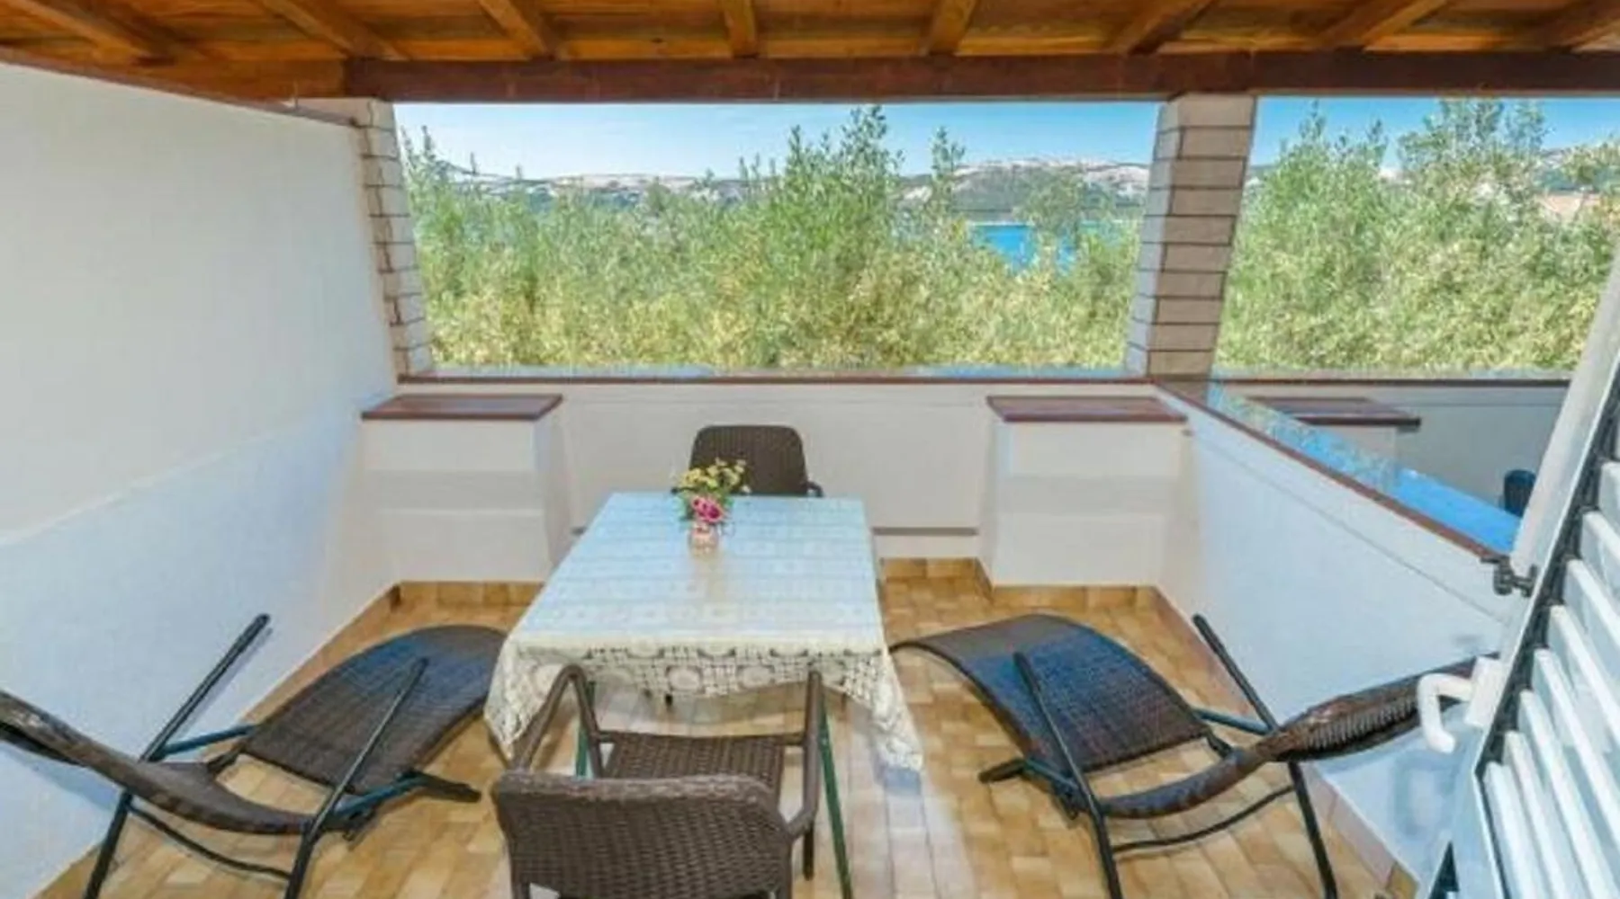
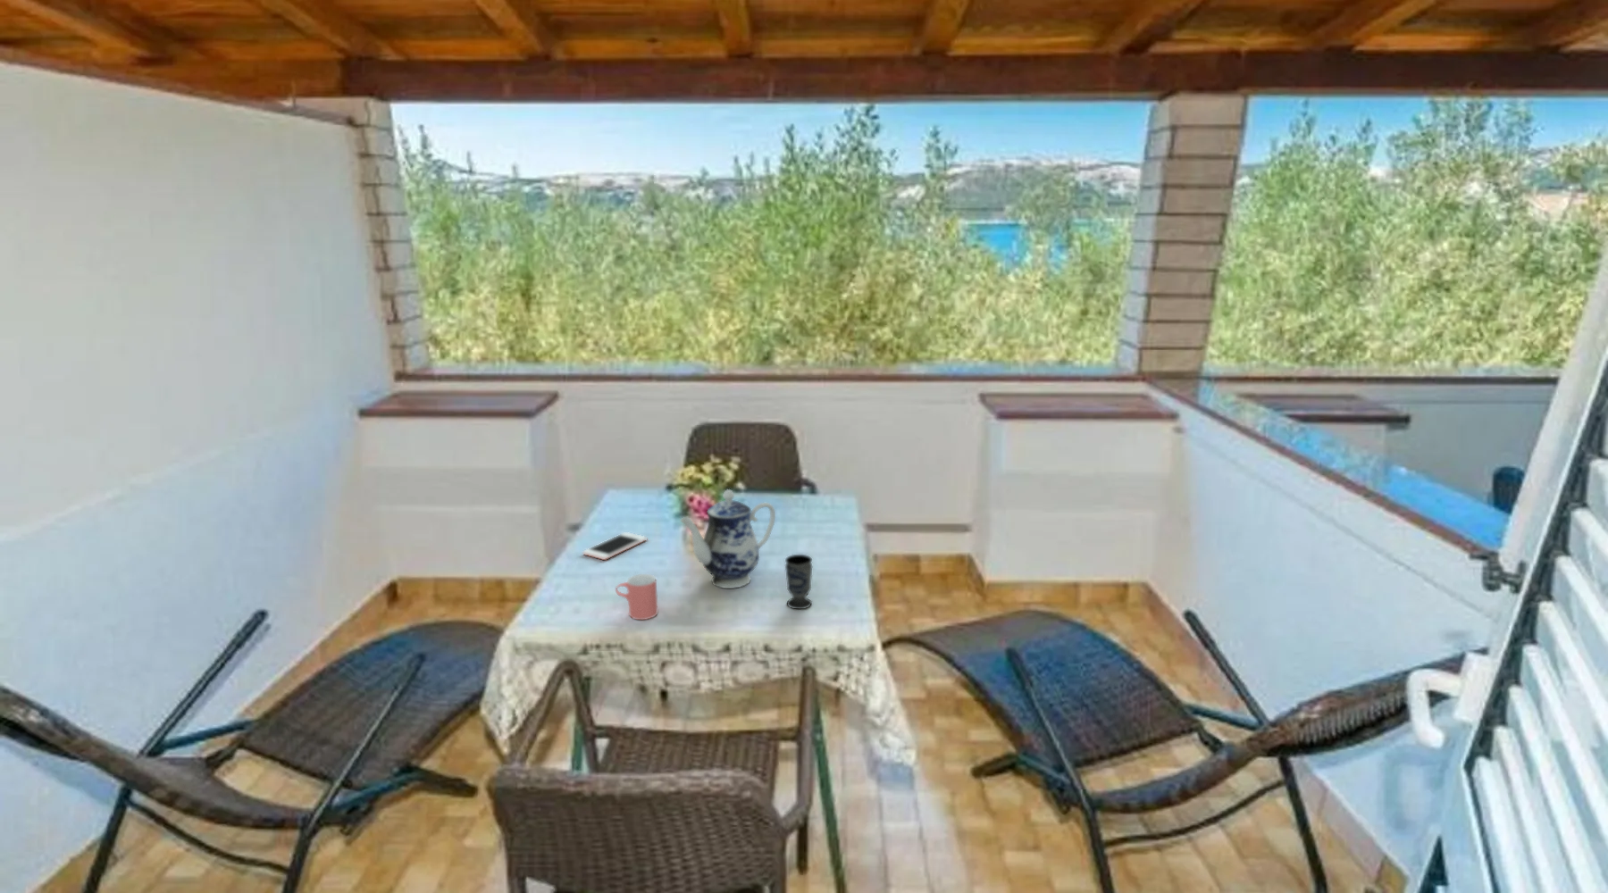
+ cell phone (616, 544)
+ teapot (729, 536)
+ cup (636, 596)
+ cup (799, 582)
